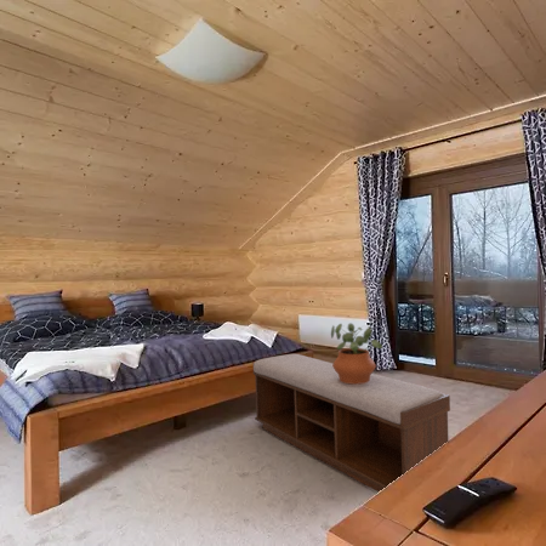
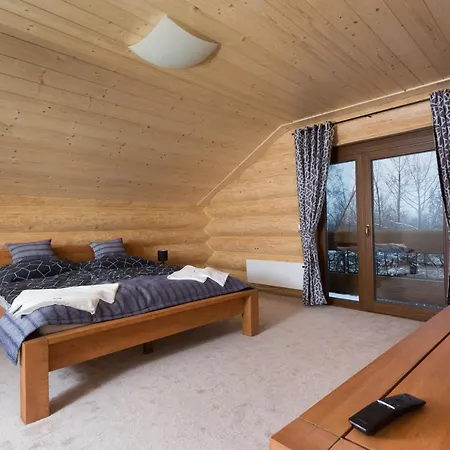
- bench (335, 411)
- potted plant (358, 352)
